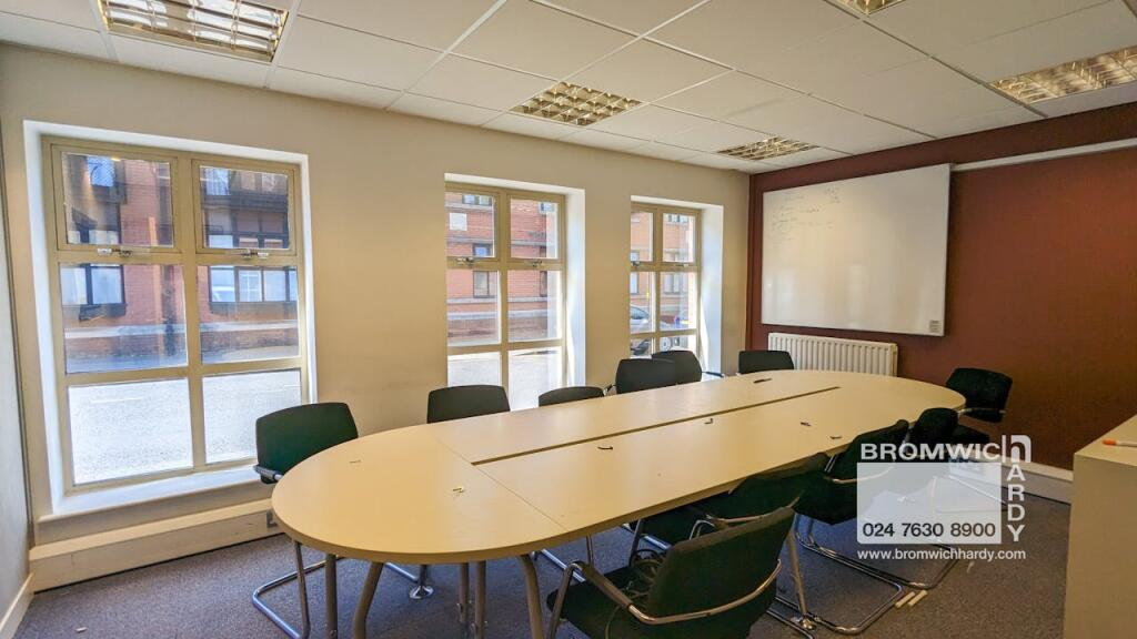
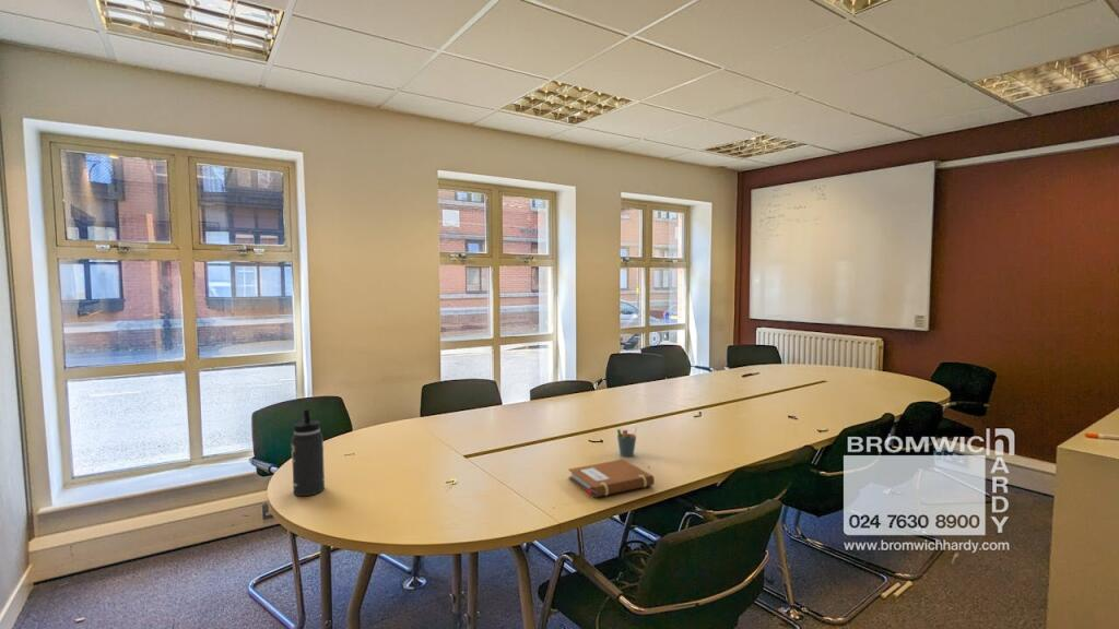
+ pen holder (626, 440)
+ thermos bottle (307, 449)
+ notebook (609, 477)
